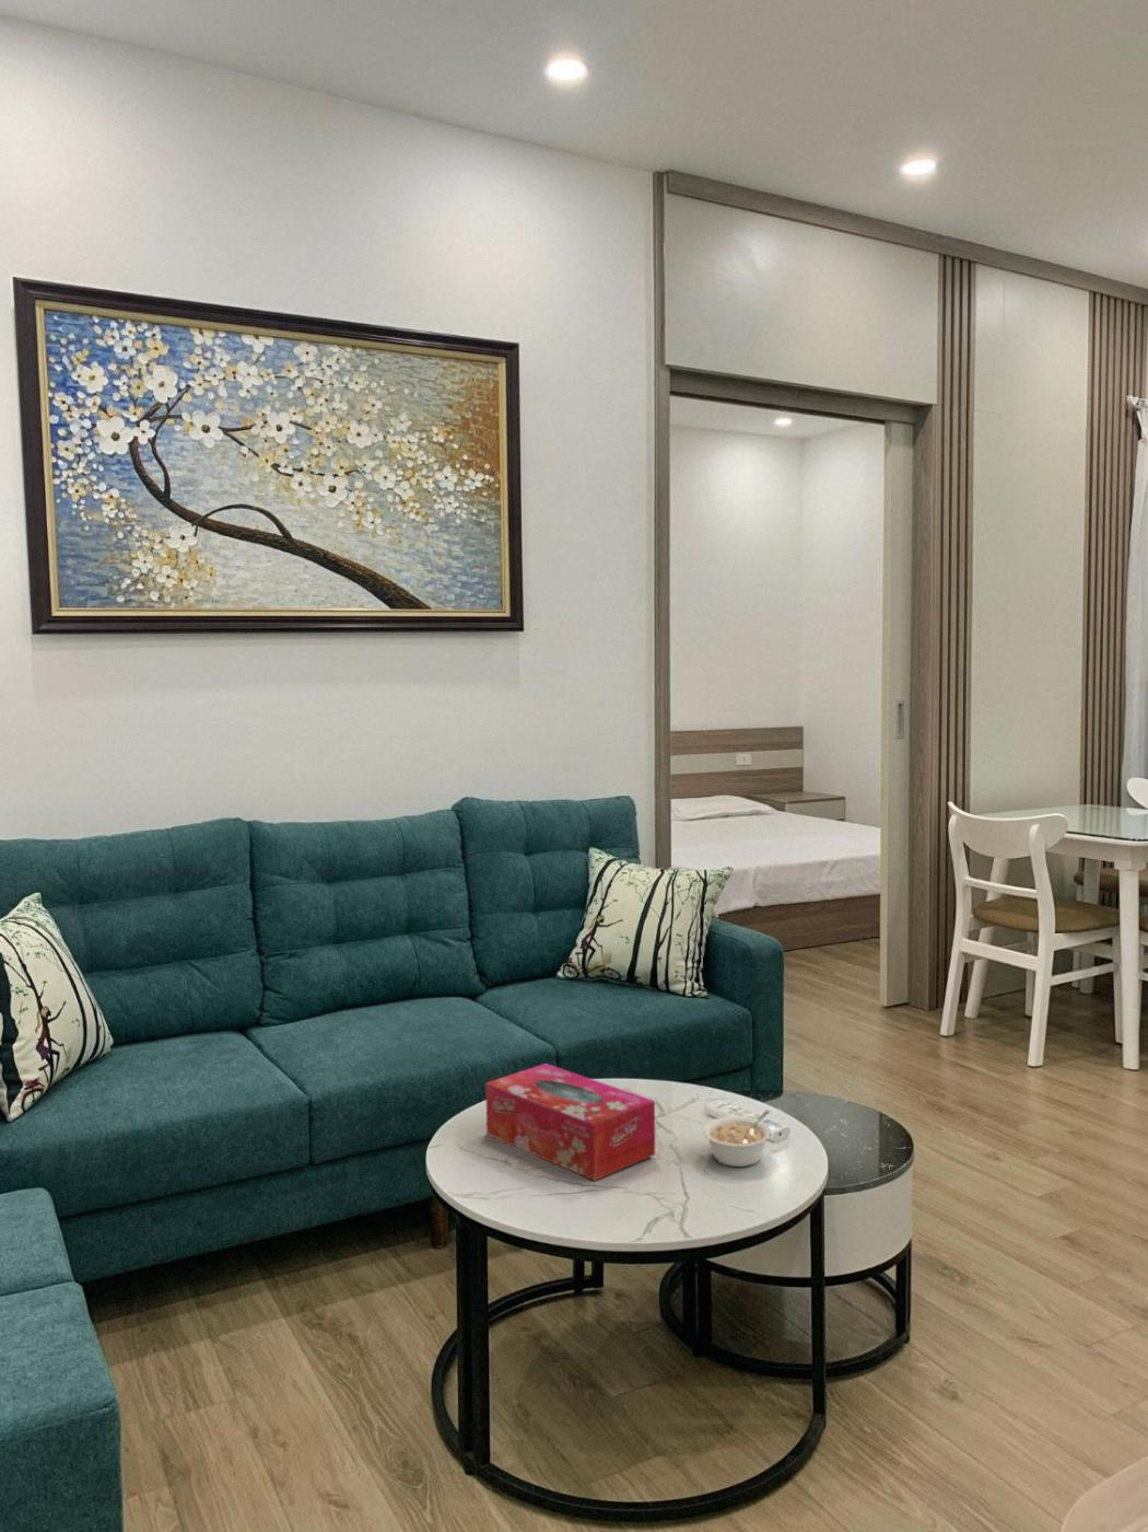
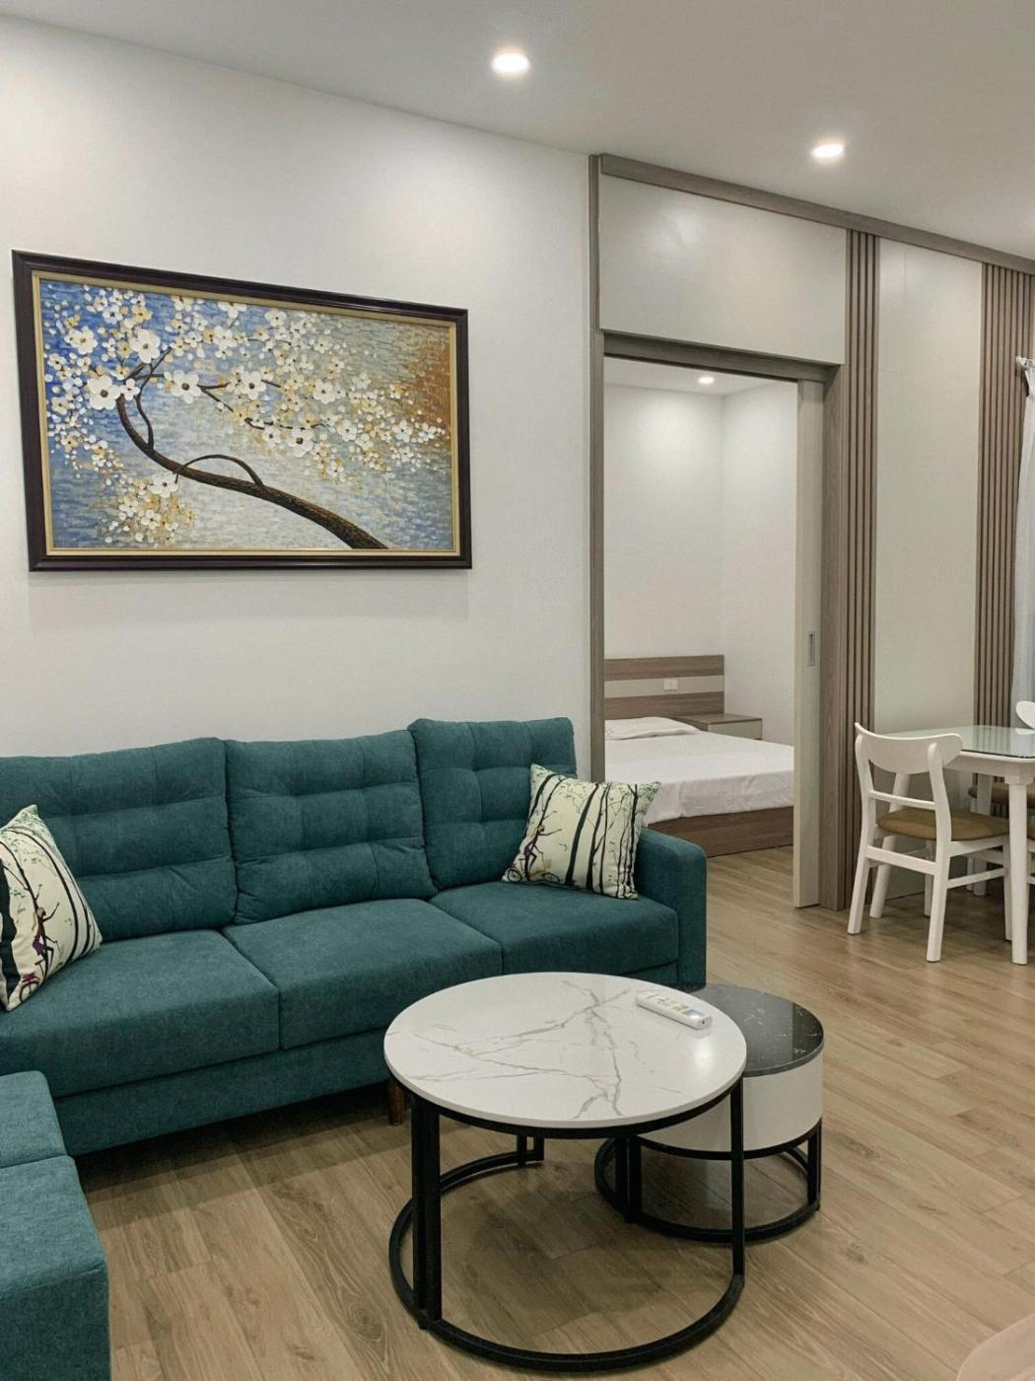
- tissue box (568, 1117)
- legume (737, 1139)
